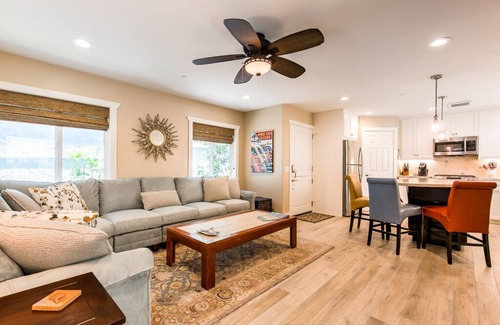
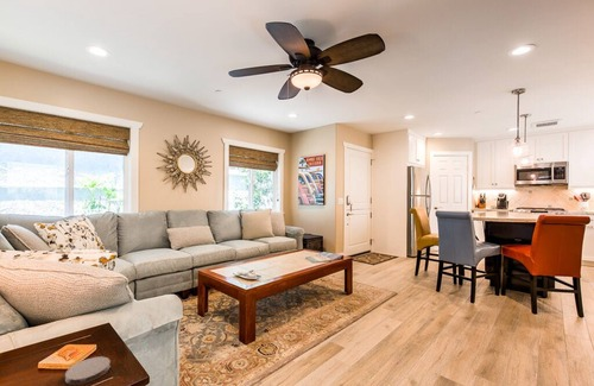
+ coaster (88, 369)
